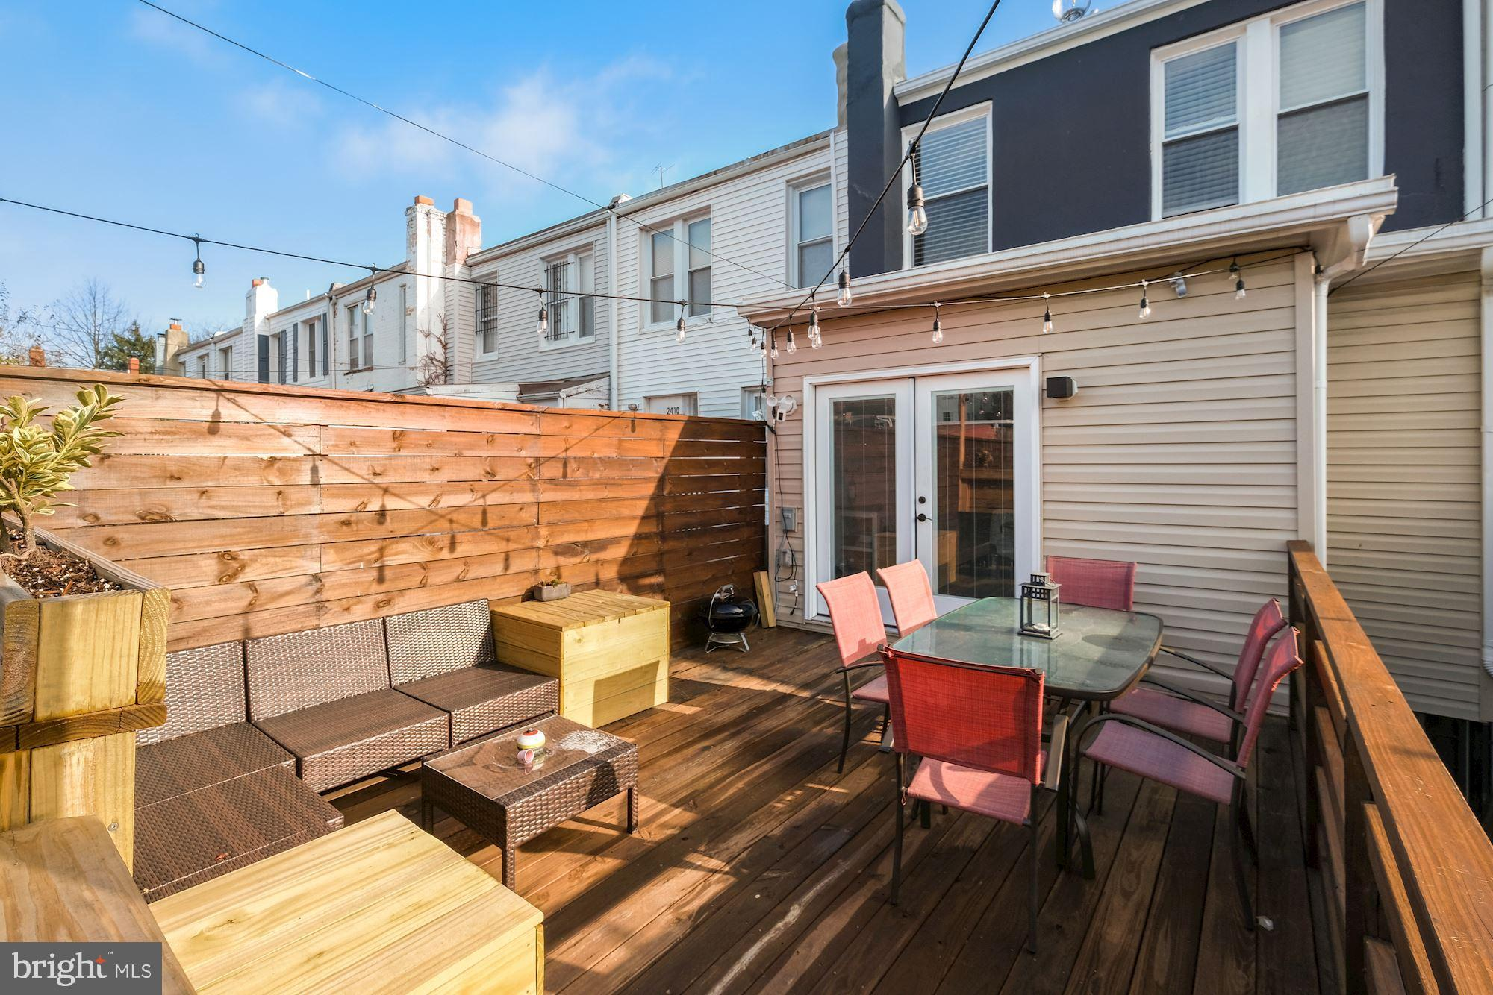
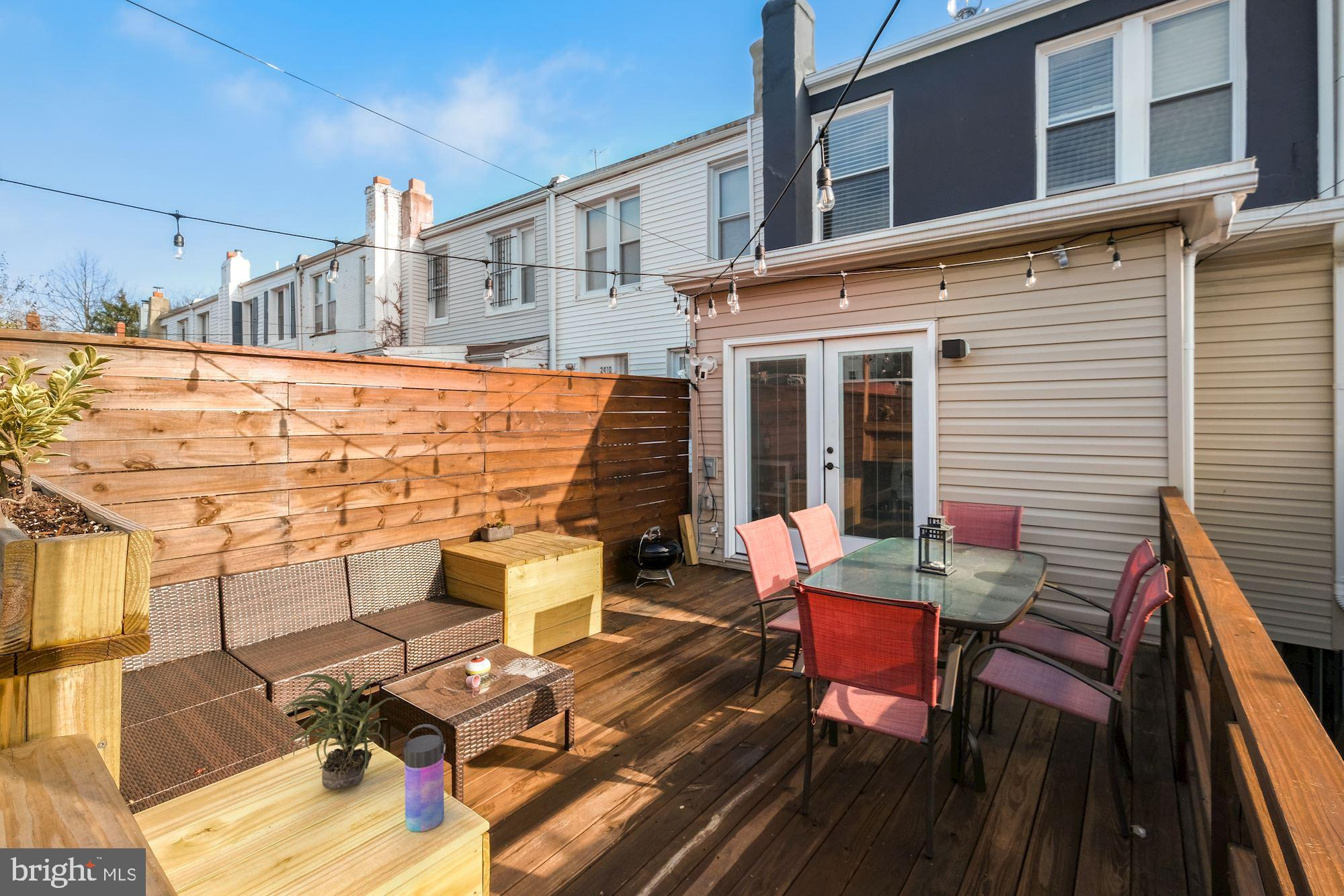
+ water bottle (424, 772)
+ potted plant (335, 721)
